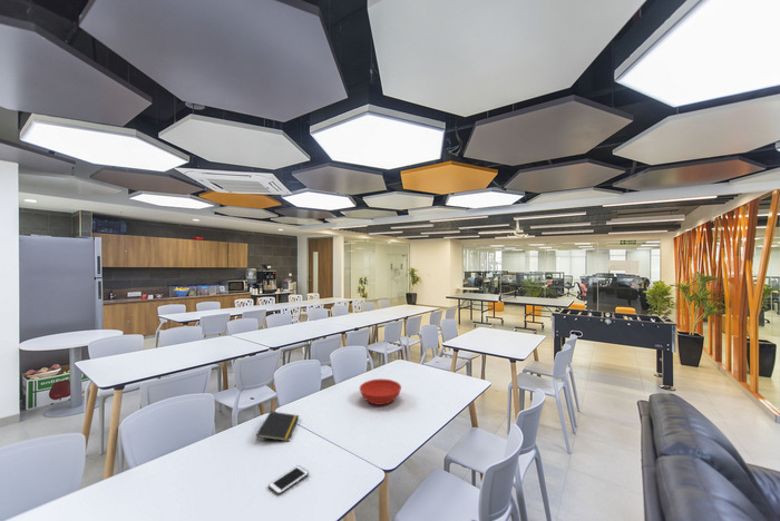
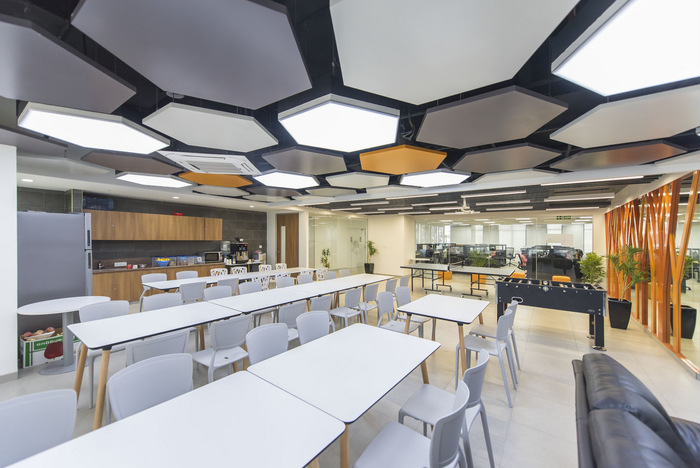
- cell phone (289, 479)
- bowl (380, 392)
- notepad (279, 425)
